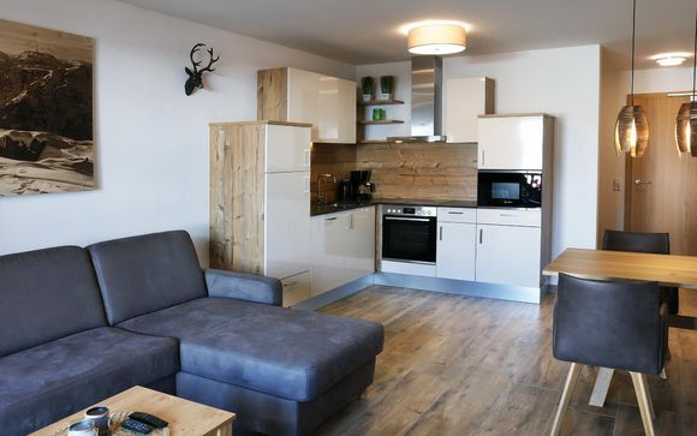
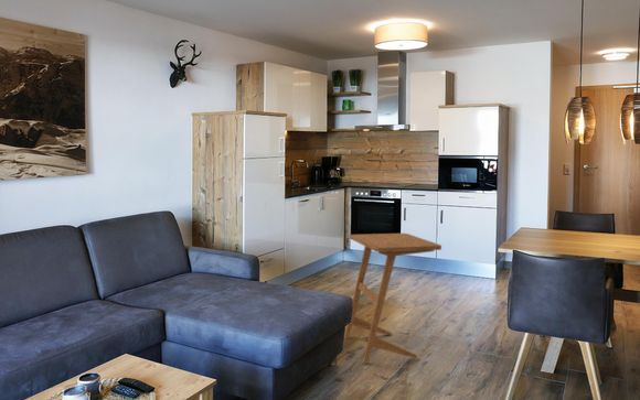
+ side table (385, 293)
